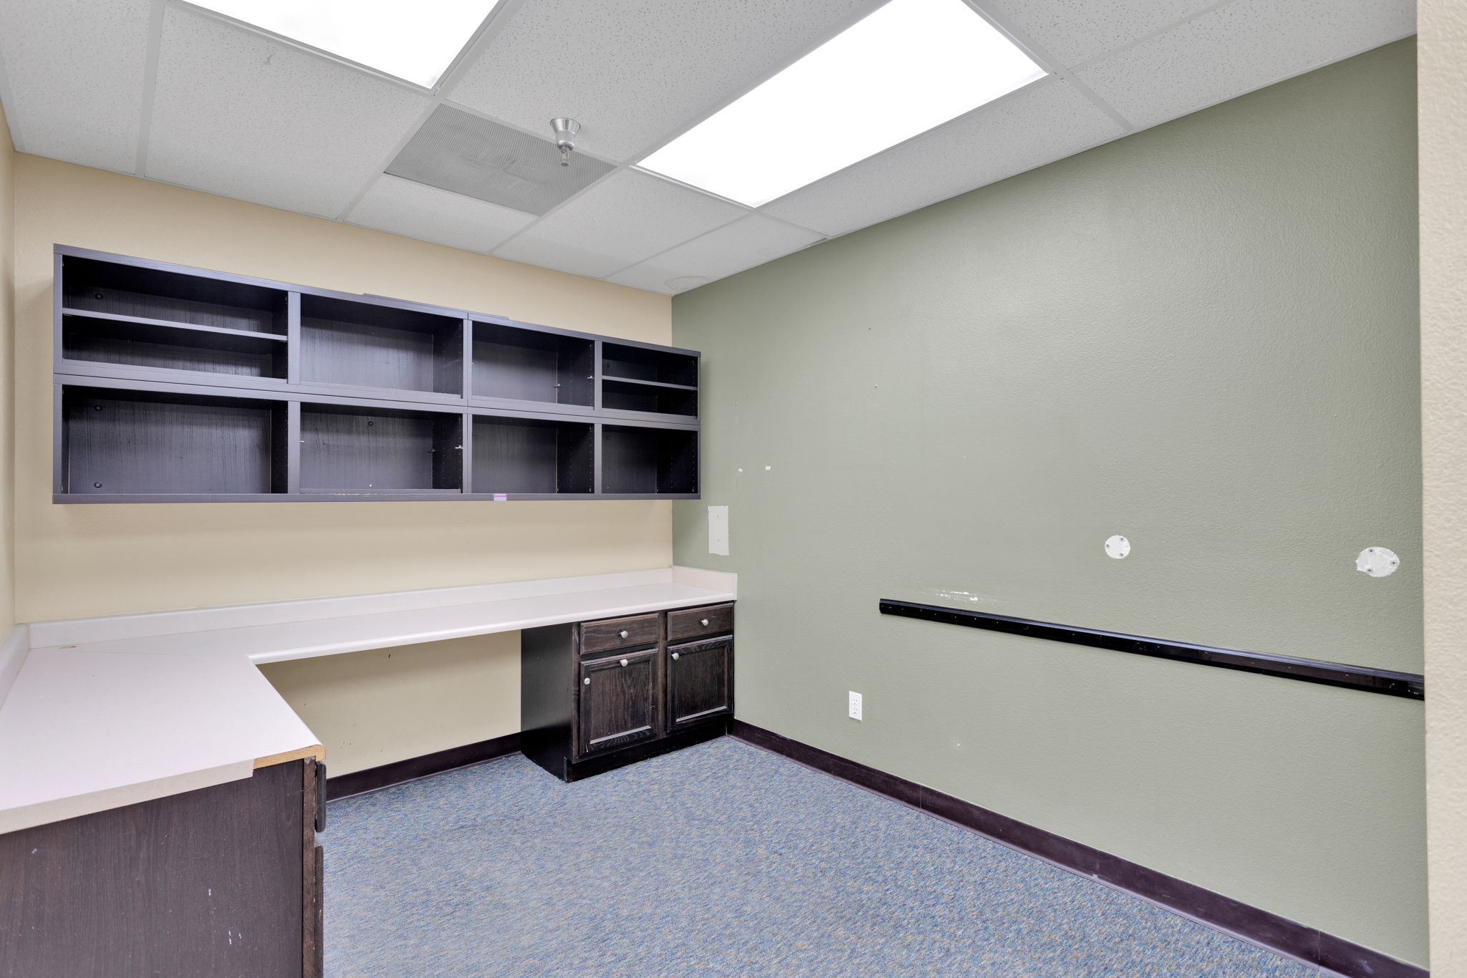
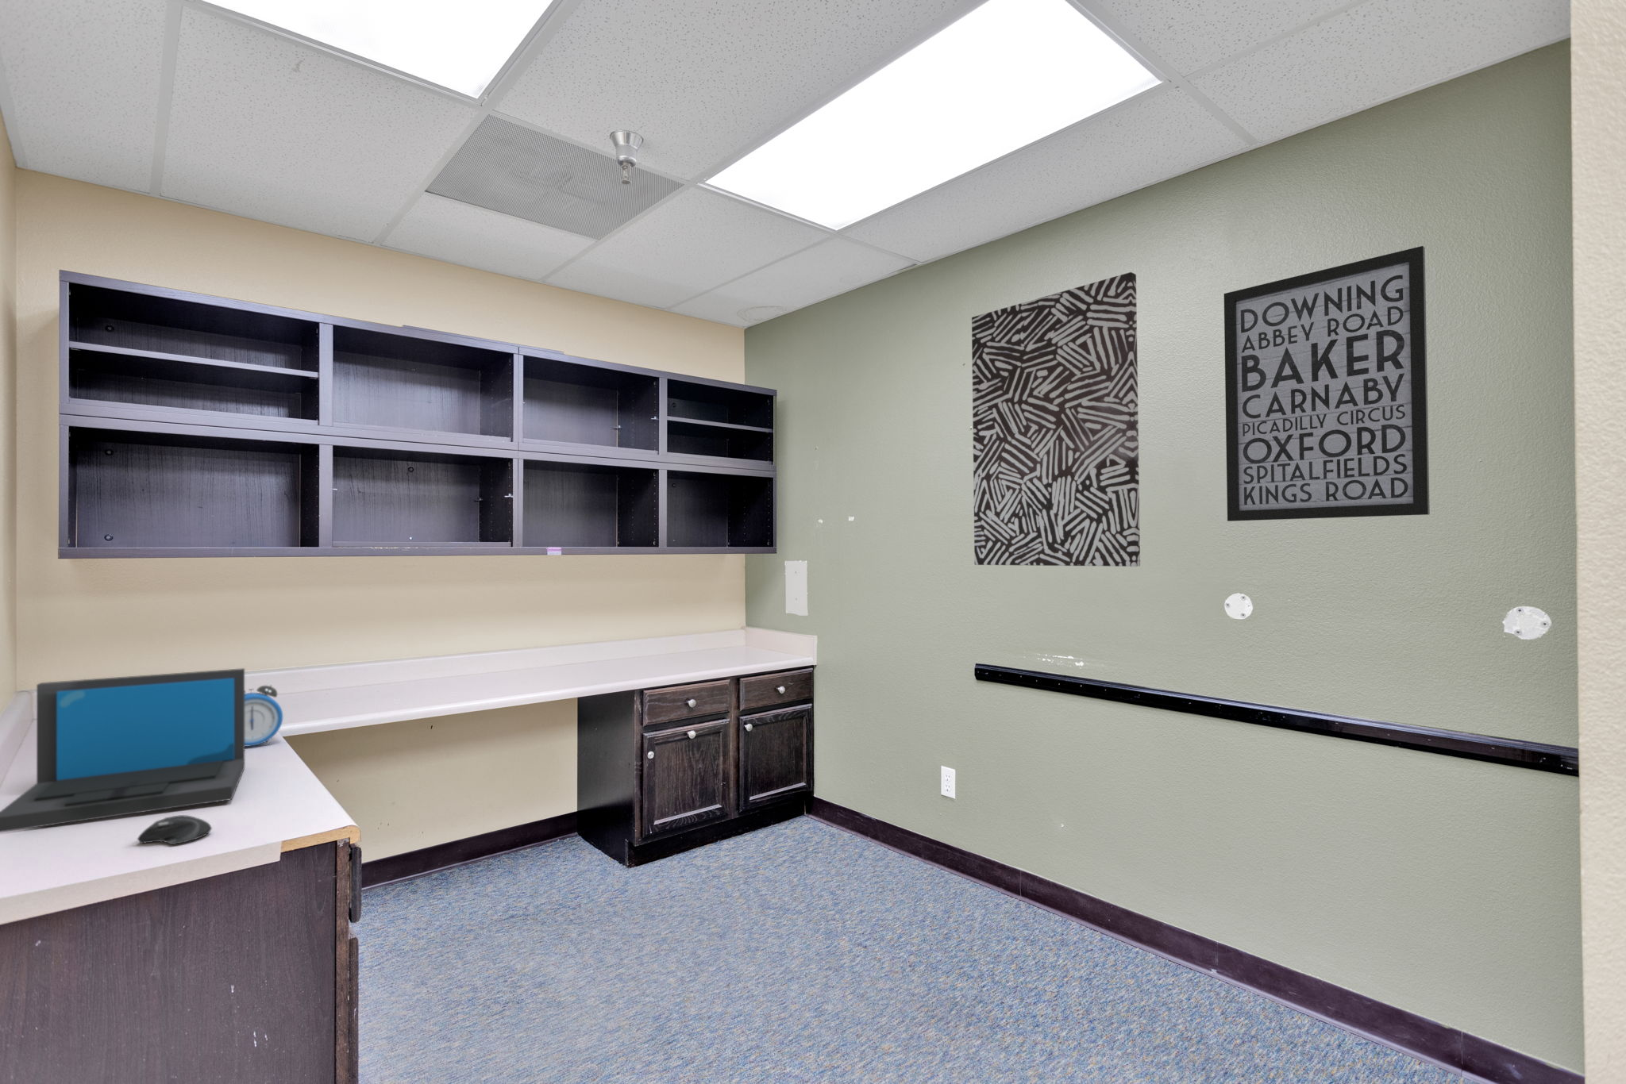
+ computer mouse (174, 828)
+ wall art (1317, 394)
+ alarm clock (250, 716)
+ laptop (134, 739)
+ wall art (1049, 431)
